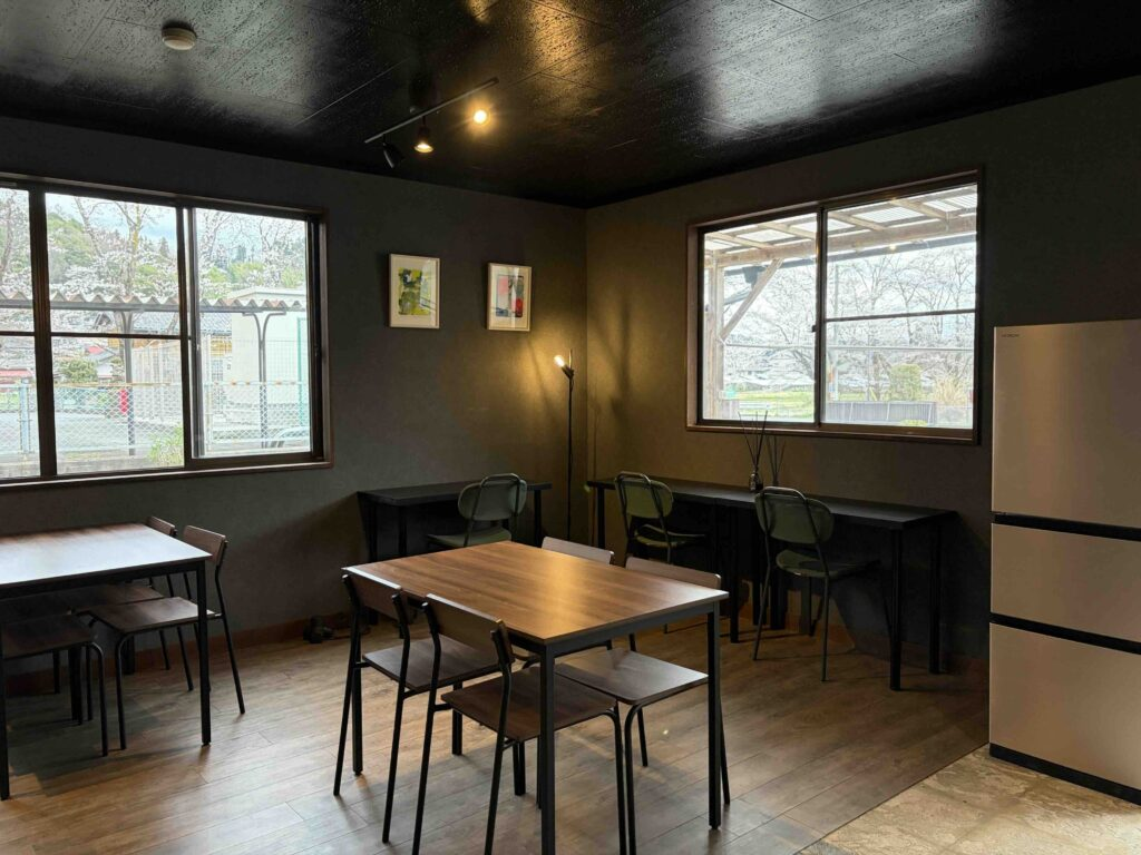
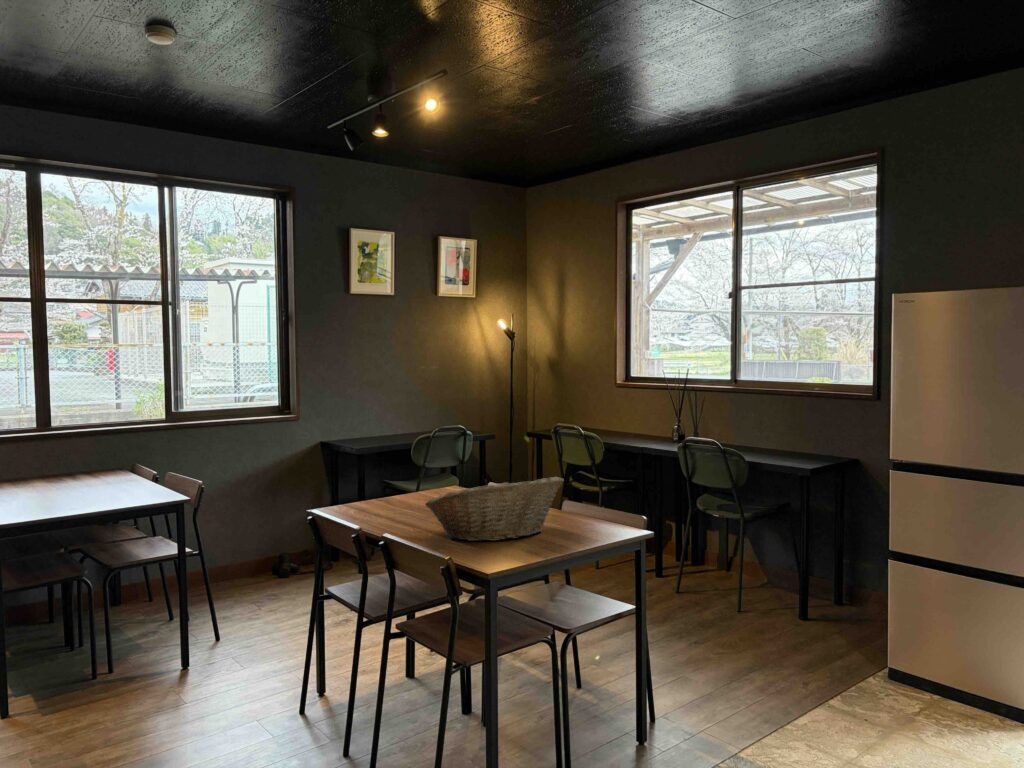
+ fruit basket (496, 503)
